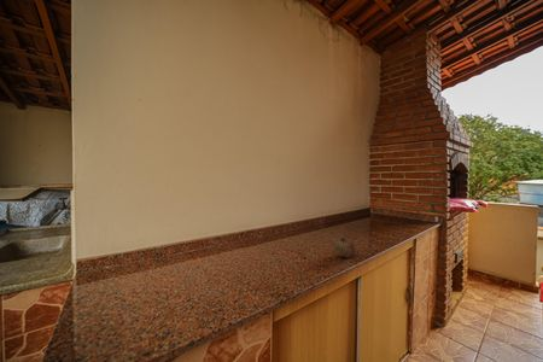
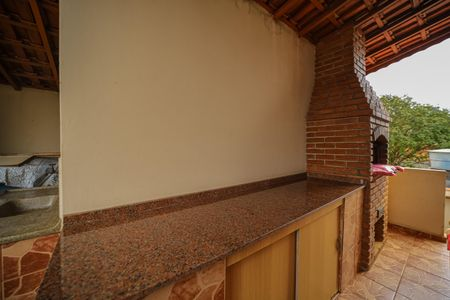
- fruit (344, 246)
